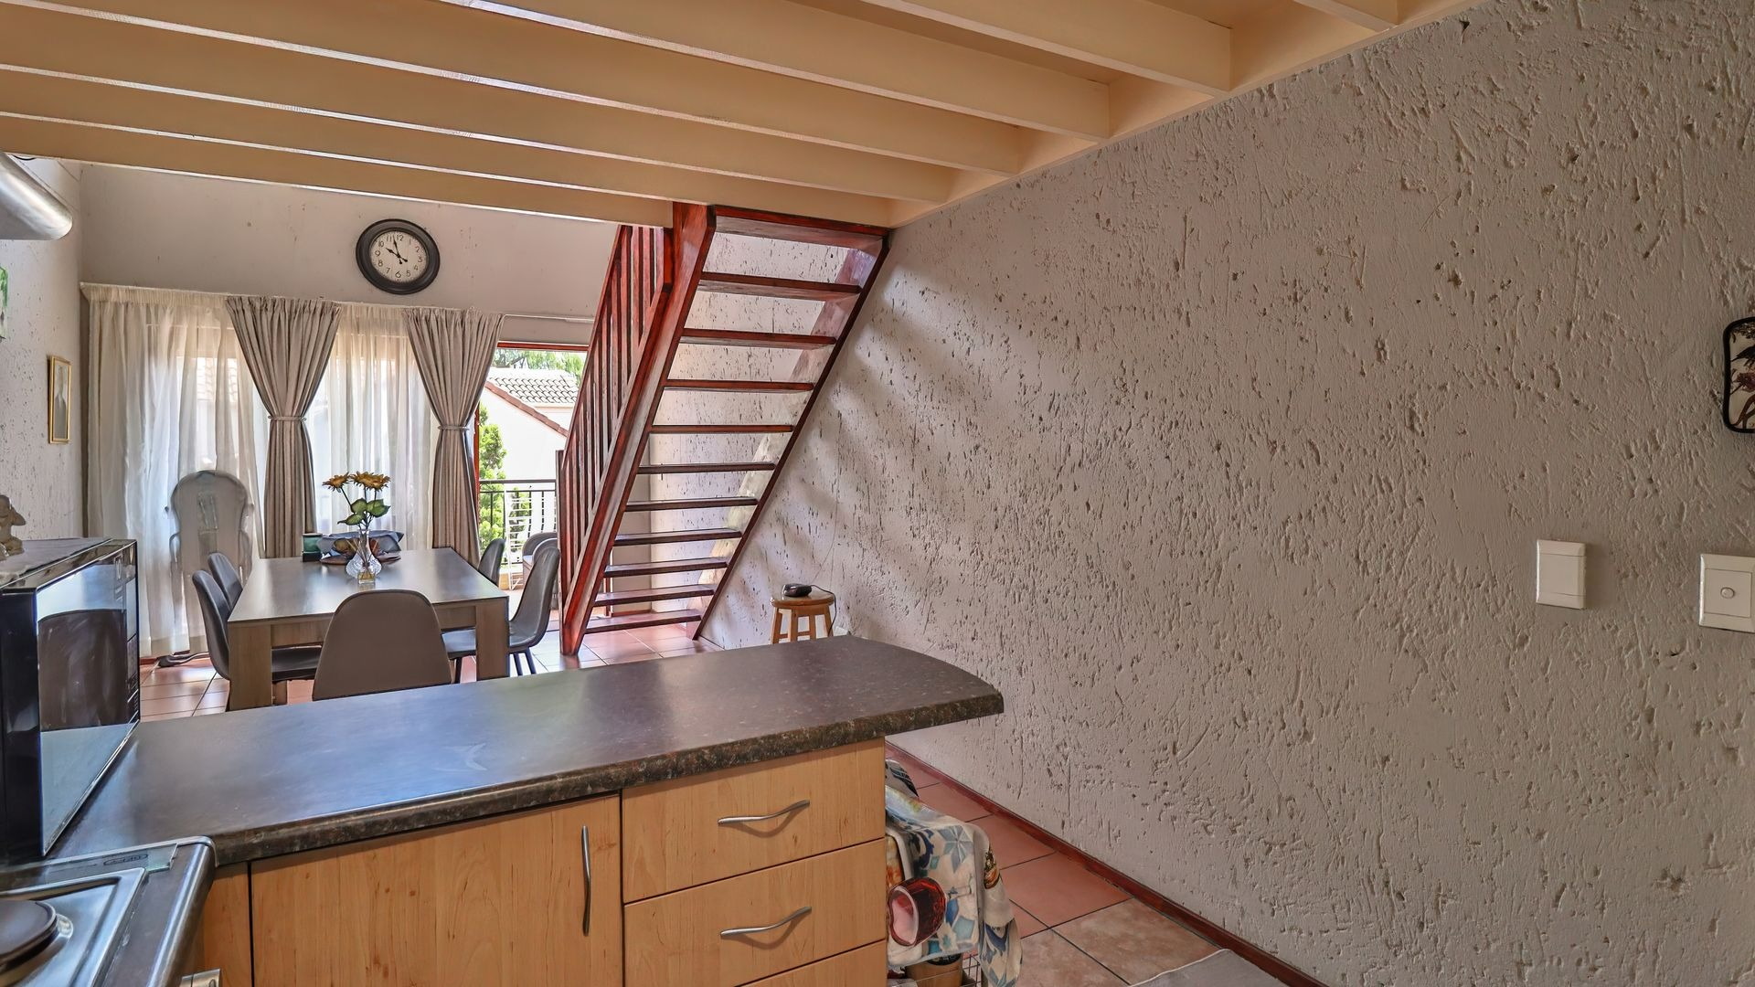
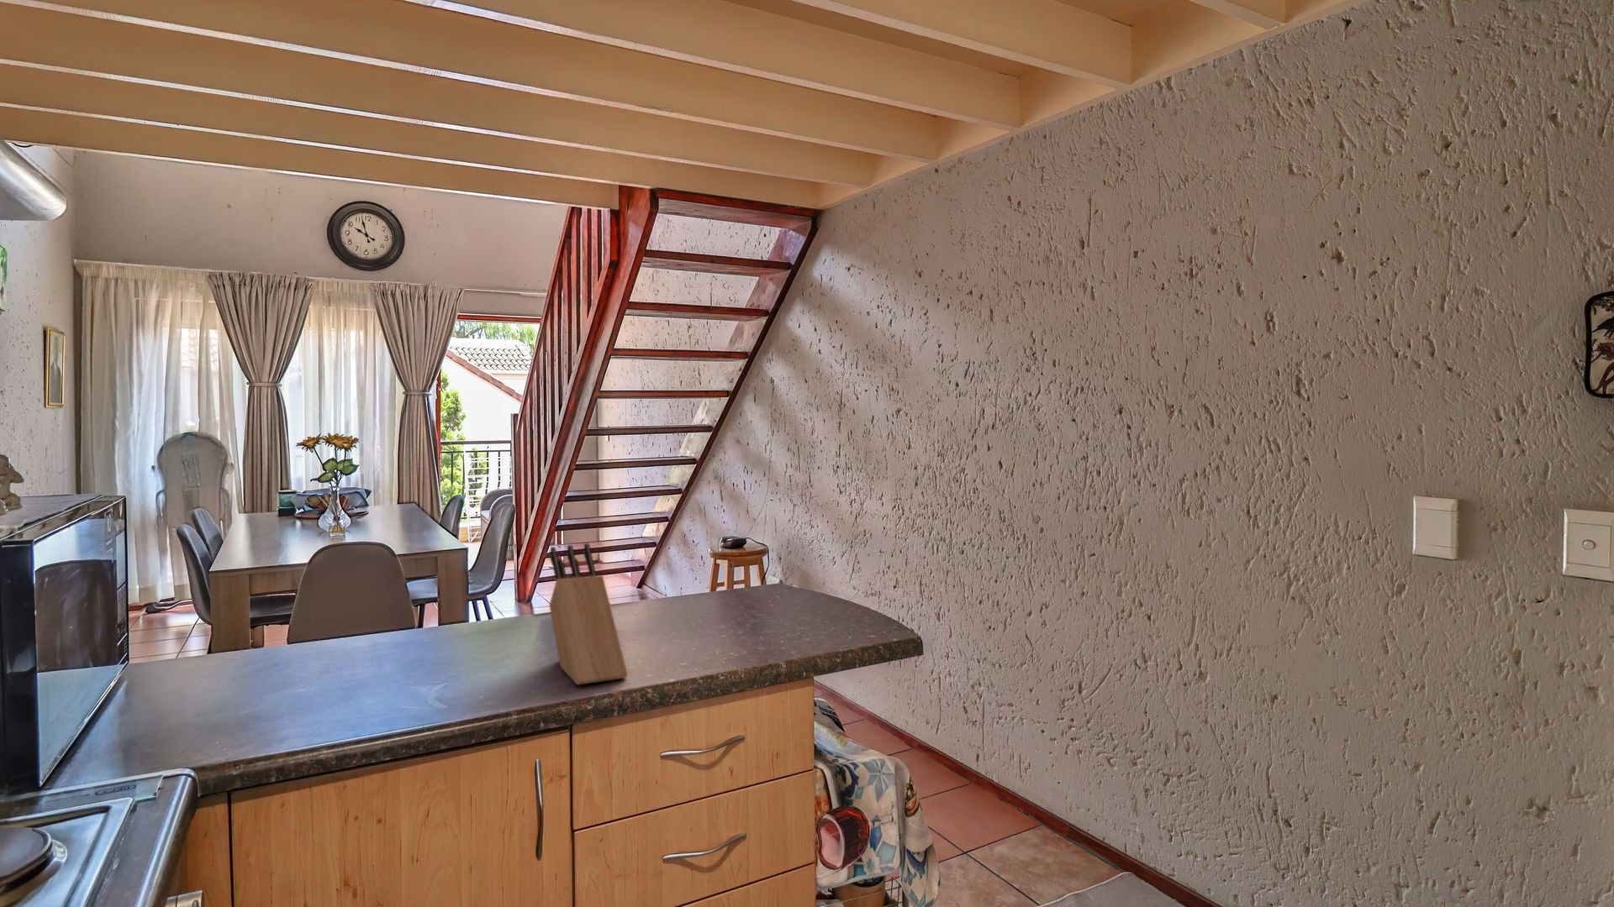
+ knife block (583, 607)
